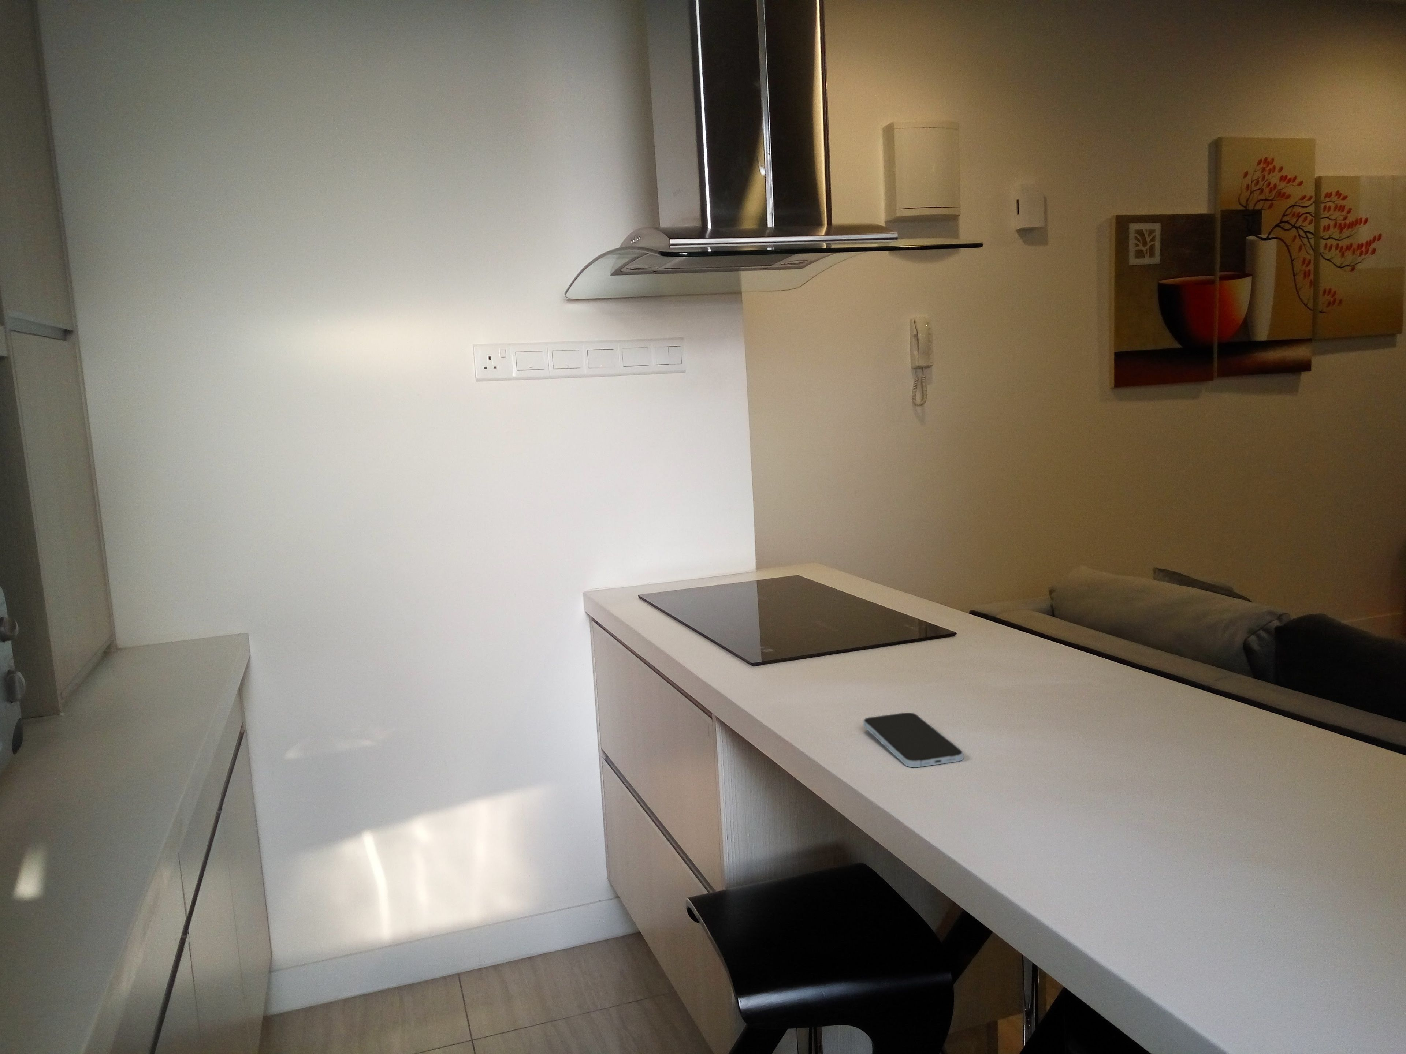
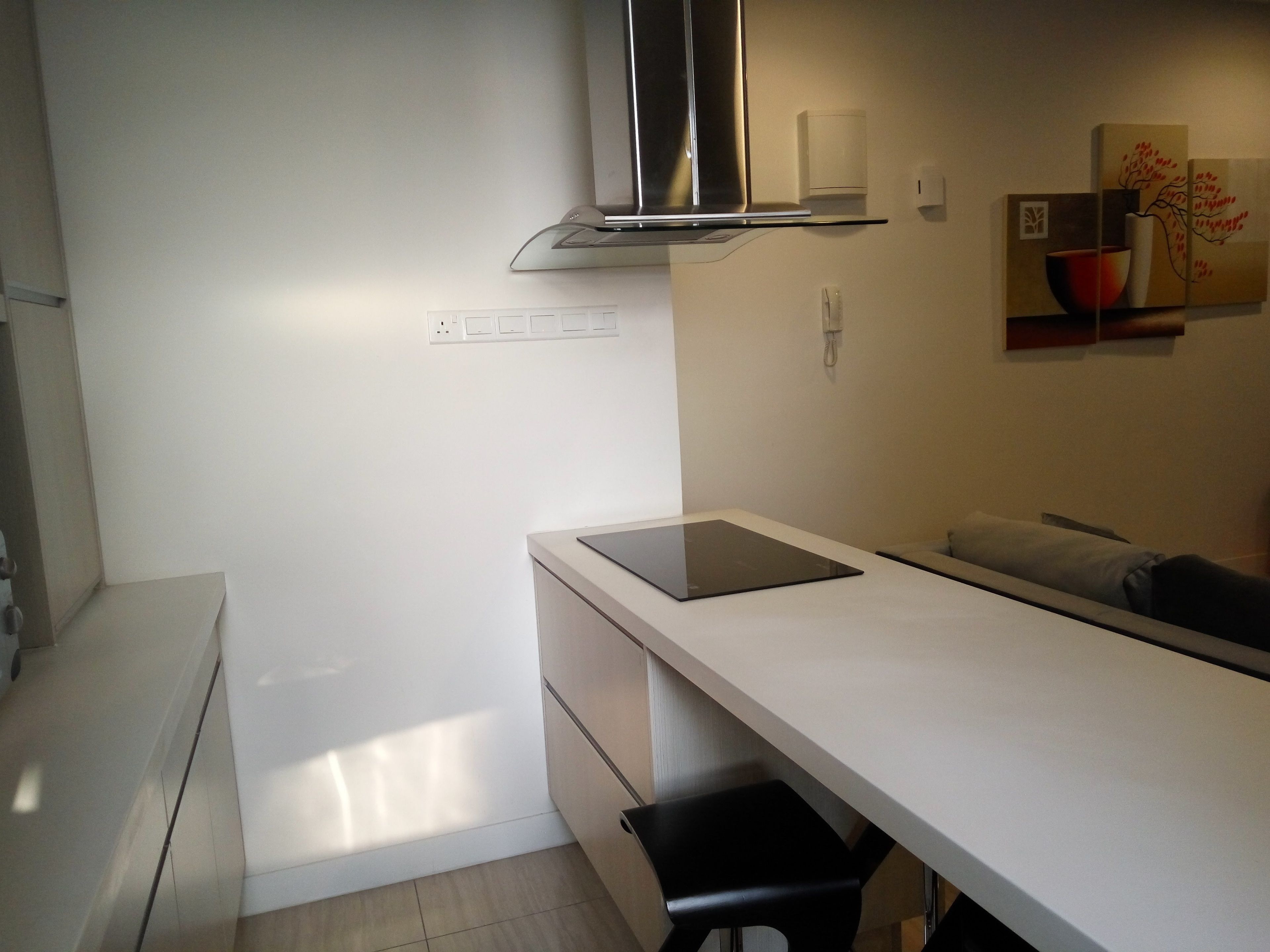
- smartphone (911, 738)
